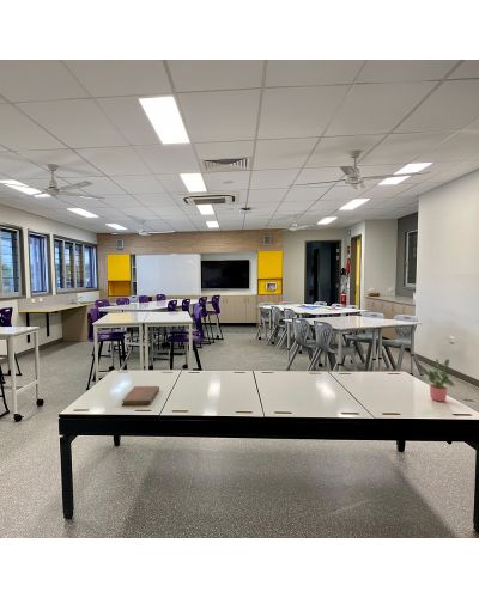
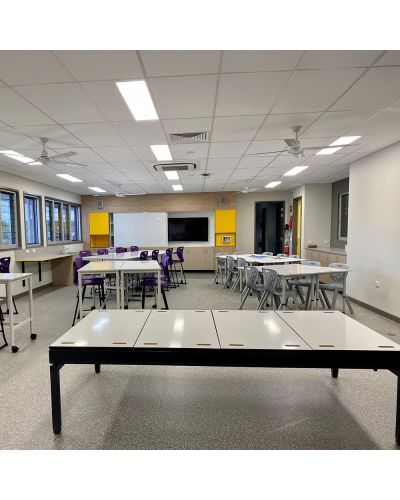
- potted plant (437, 380)
- notebook (141, 395)
